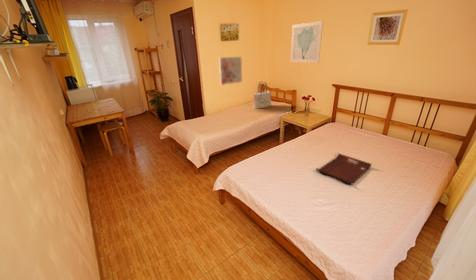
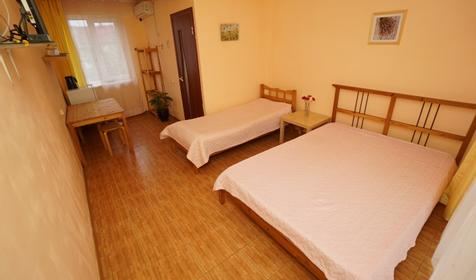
- tote bag (262, 94)
- serving tray (343, 167)
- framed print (231, 70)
- wall art (305, 43)
